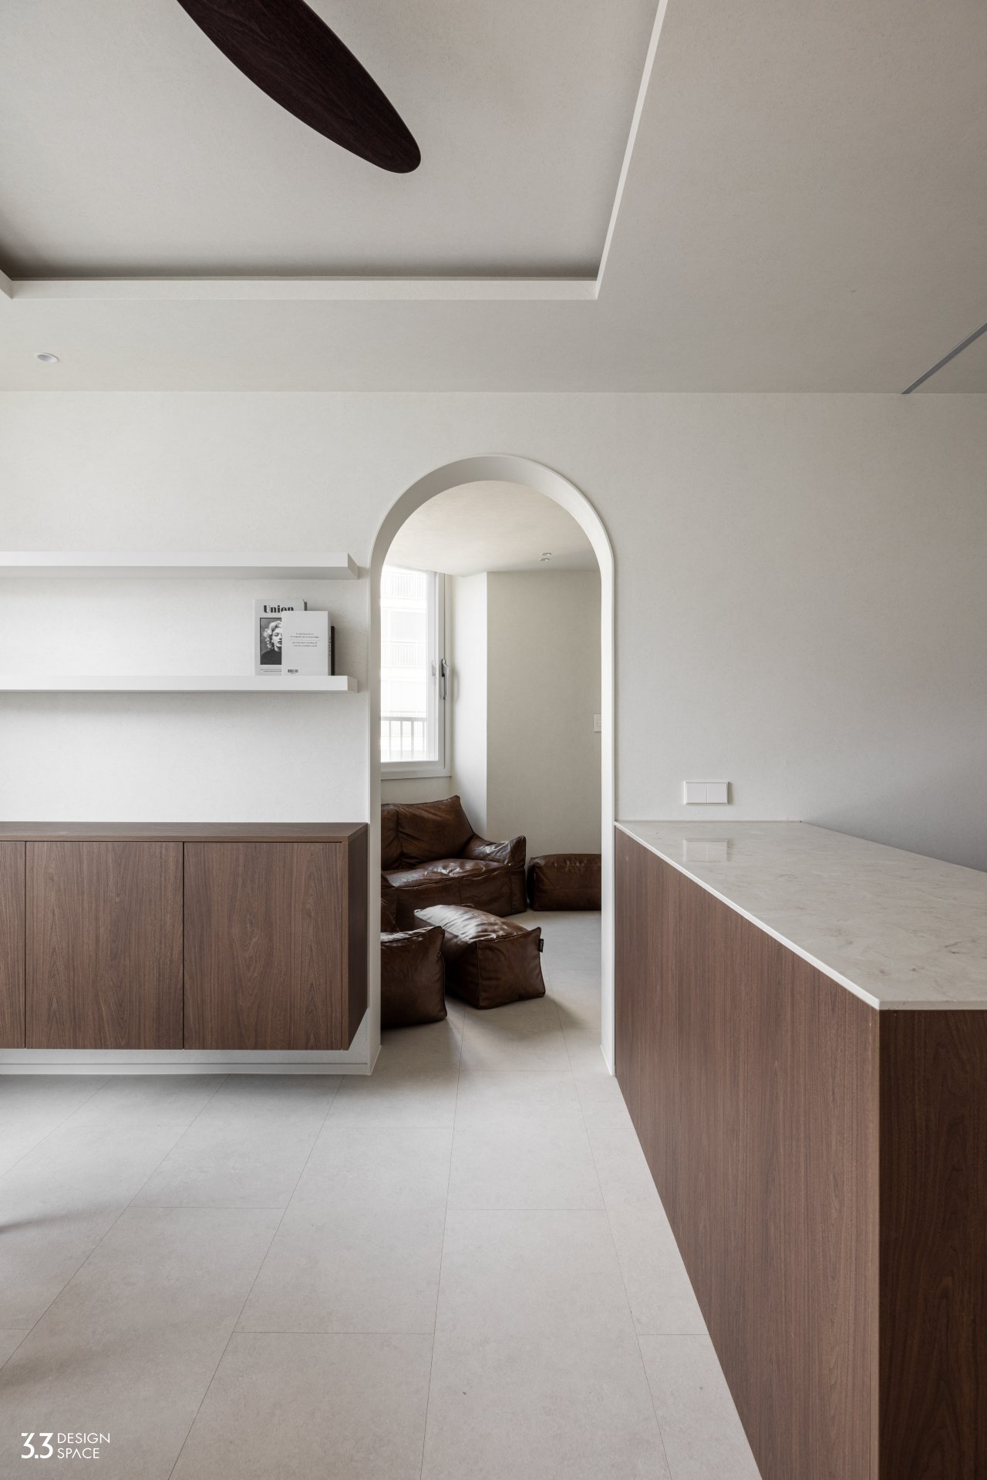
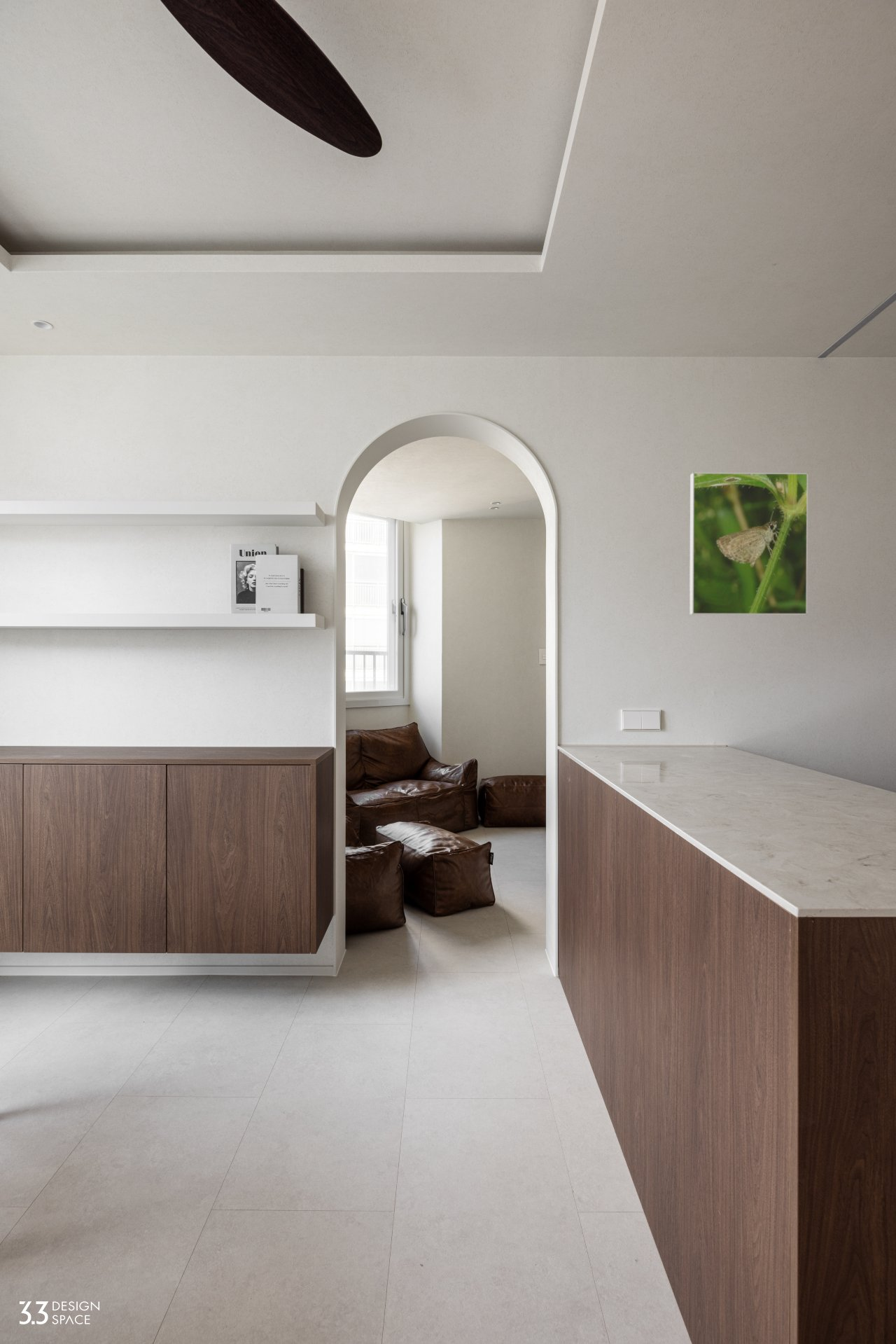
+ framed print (748, 544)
